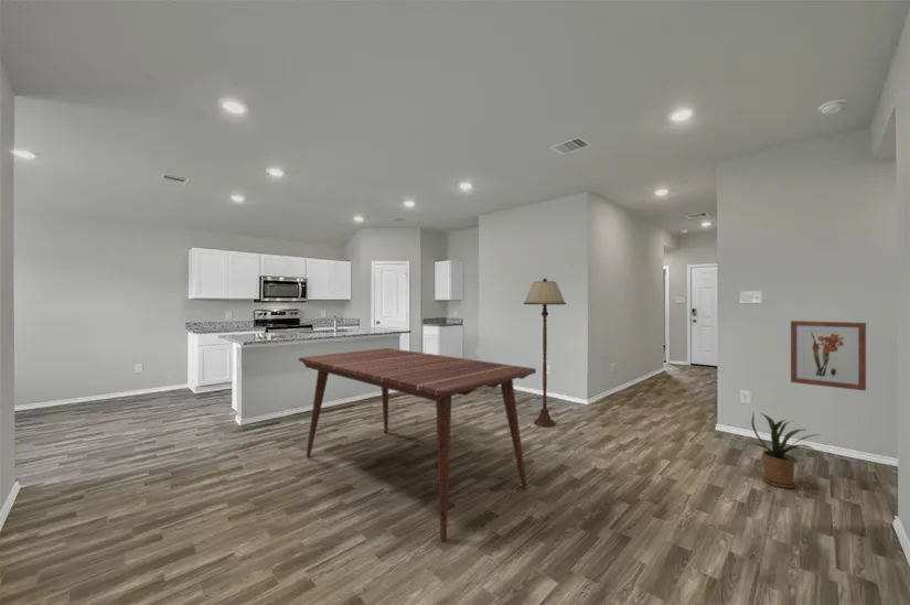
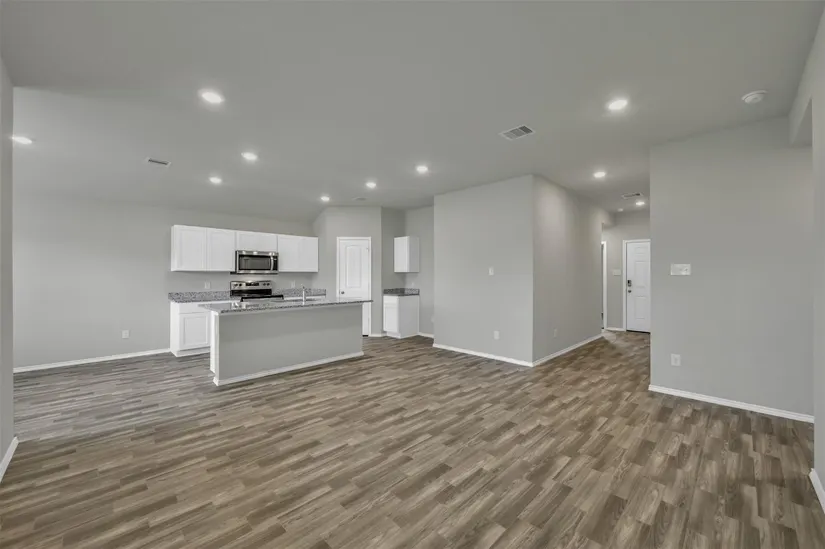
- floor lamp (544, 350)
- house plant (783, 447)
- dining table (387, 417)
- wall art (826, 354)
